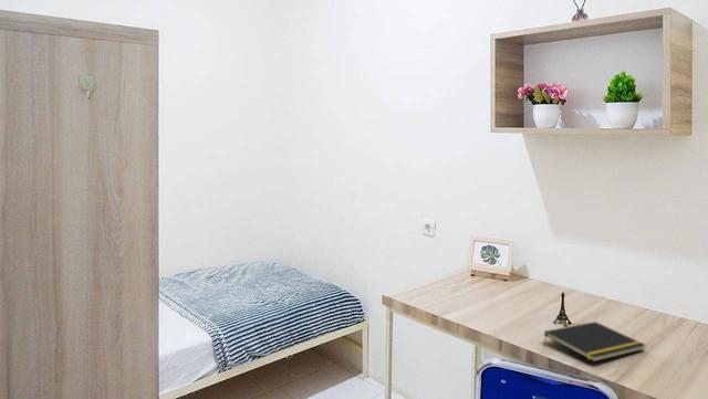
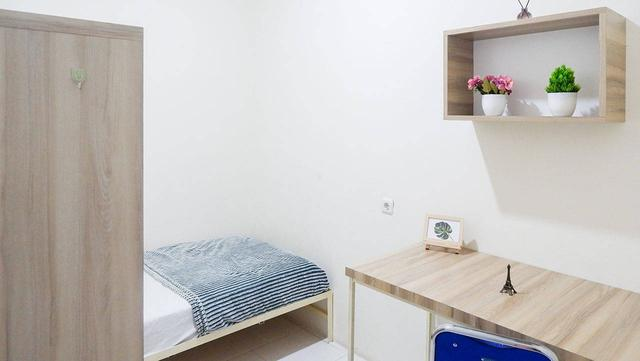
- notepad (594, 339)
